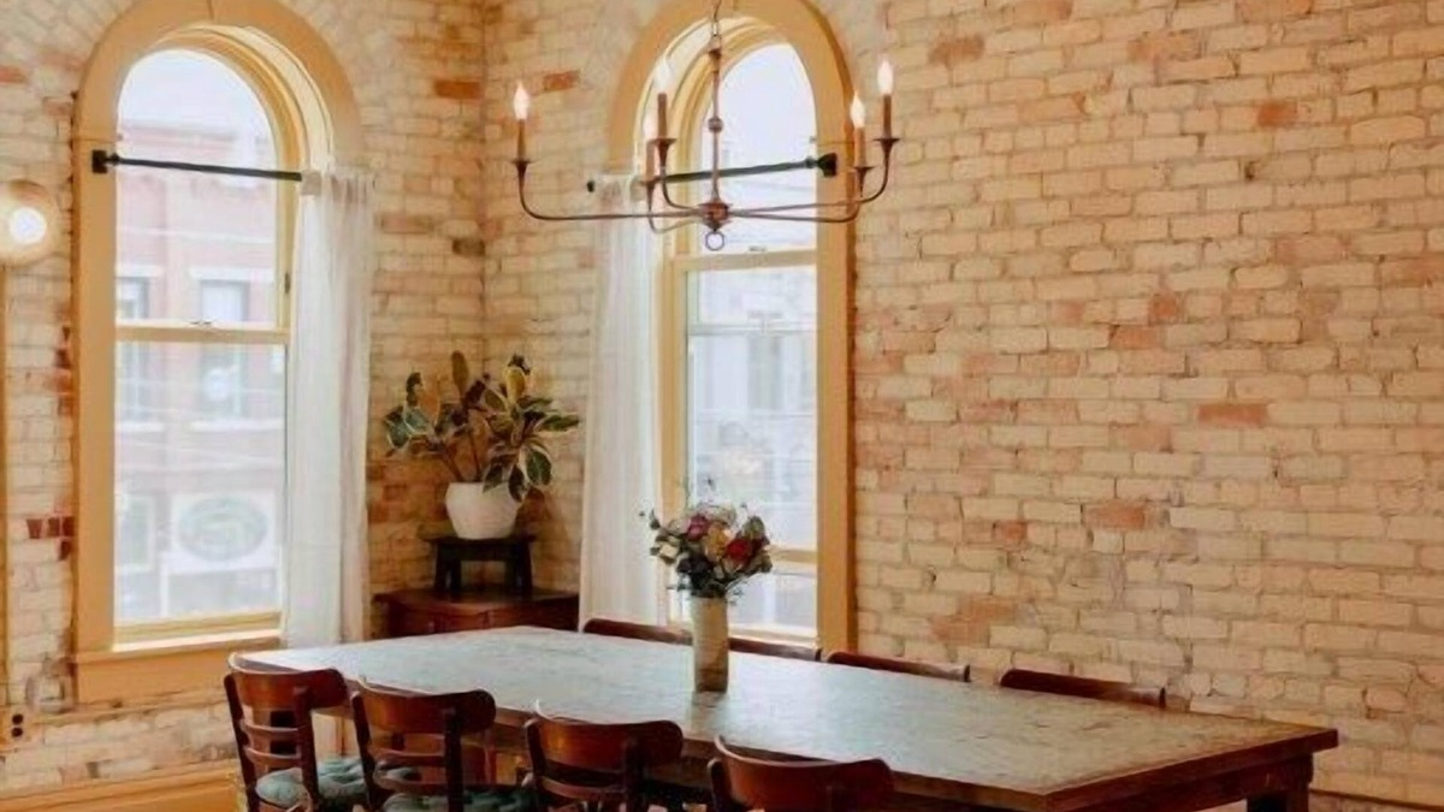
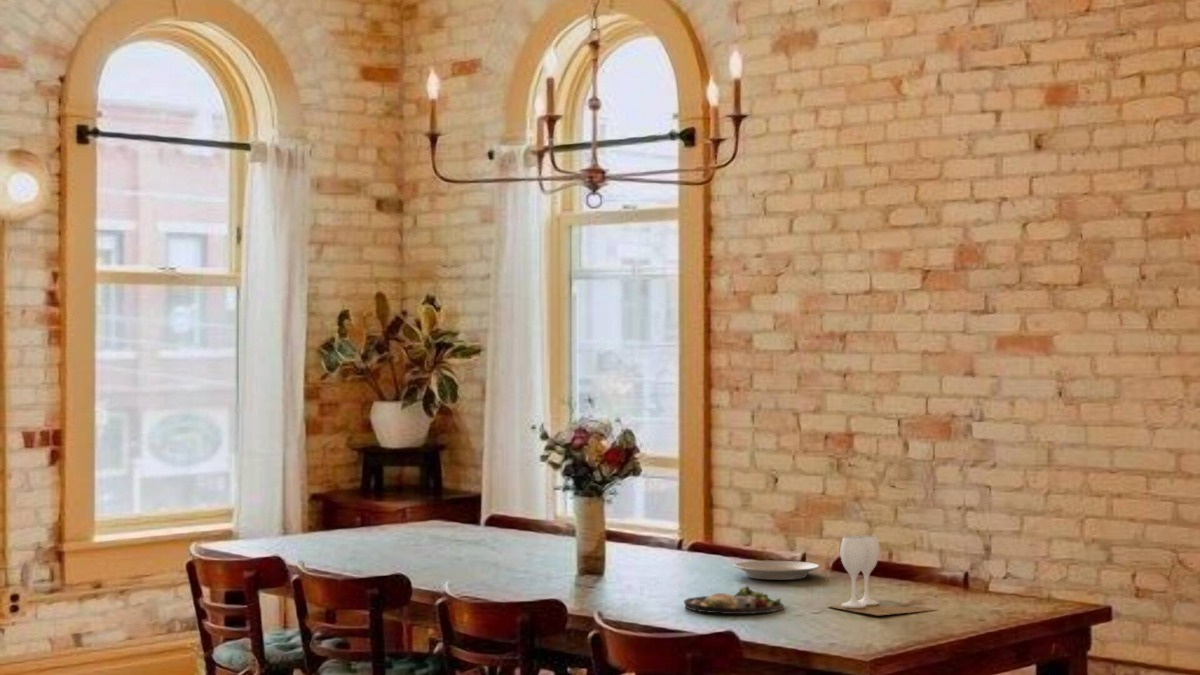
+ dinner plate (733, 596)
+ wineglass (873, 568)
+ plate (776, 570)
